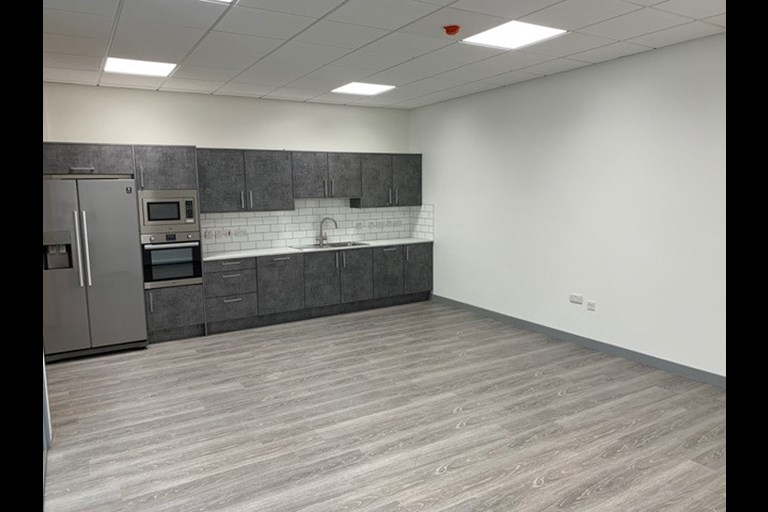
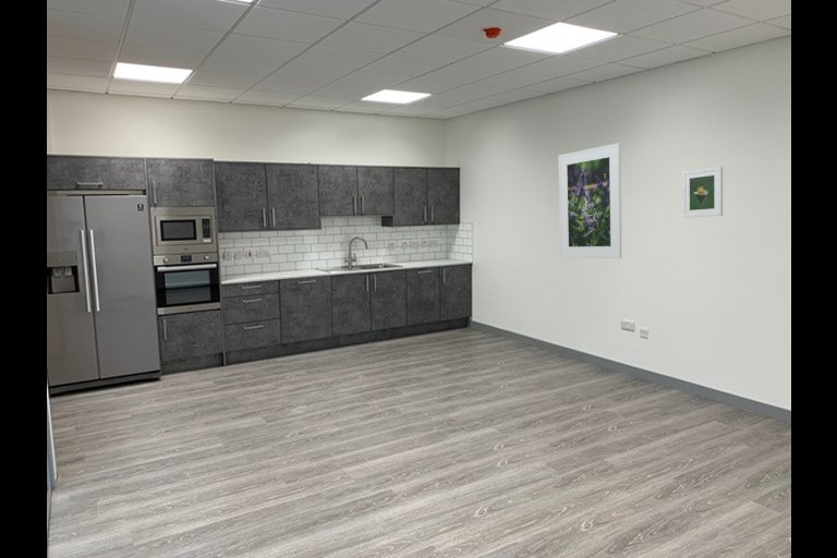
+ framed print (702, 193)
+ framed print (587, 204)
